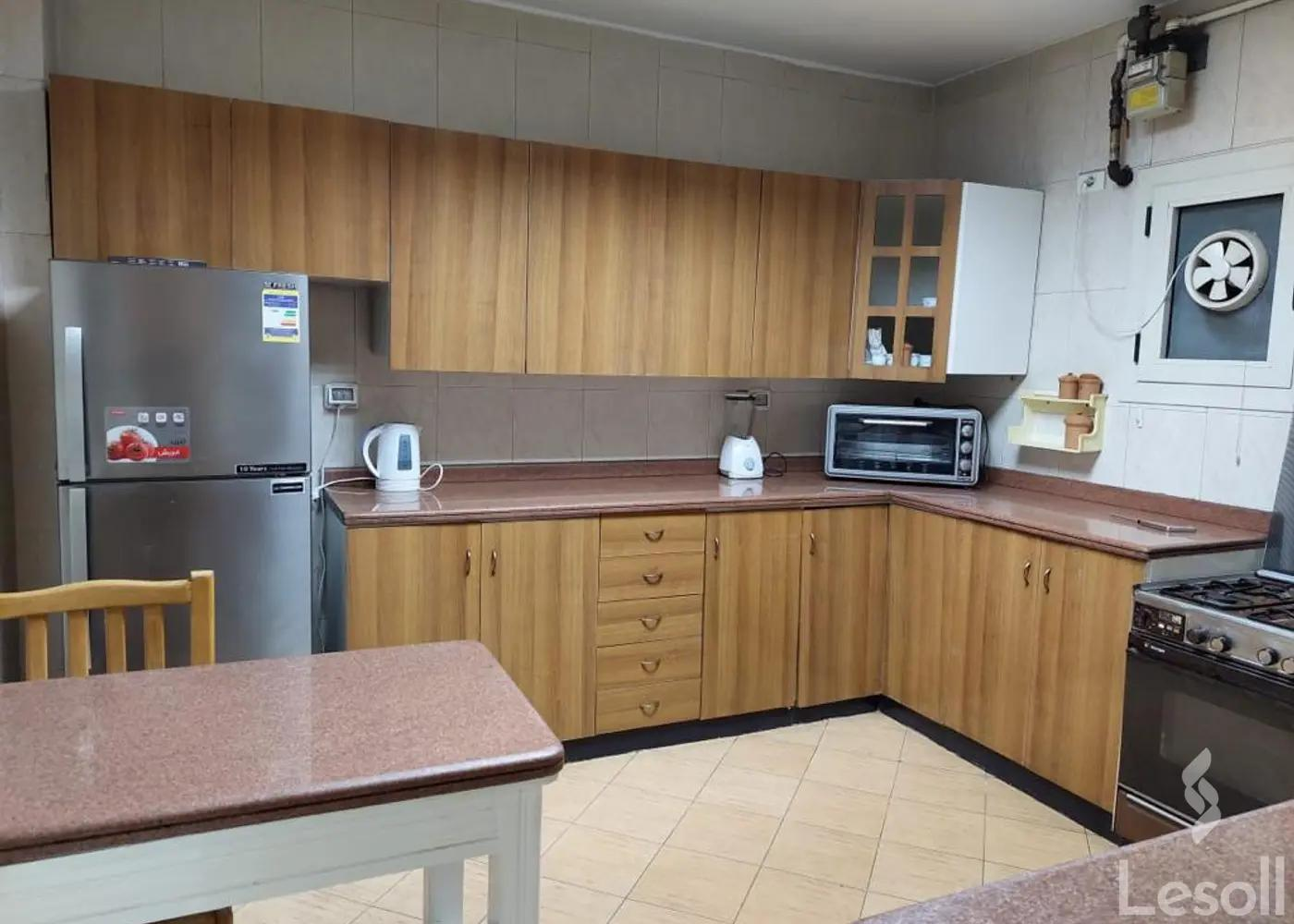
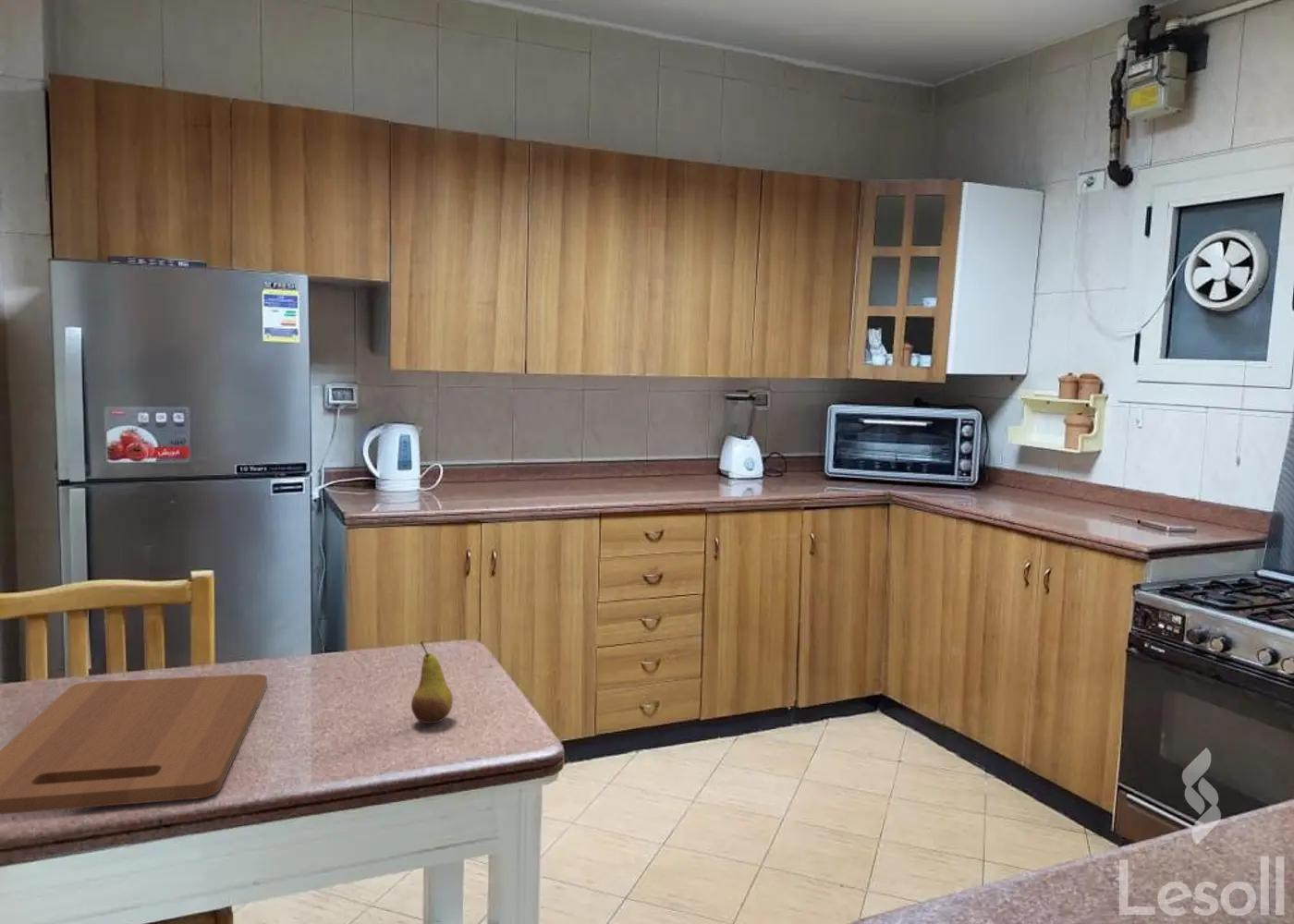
+ cutting board (136, 732)
+ fruit (433, 679)
